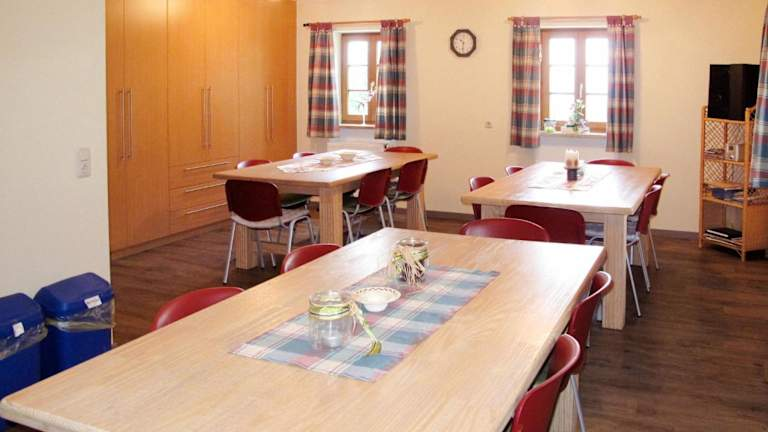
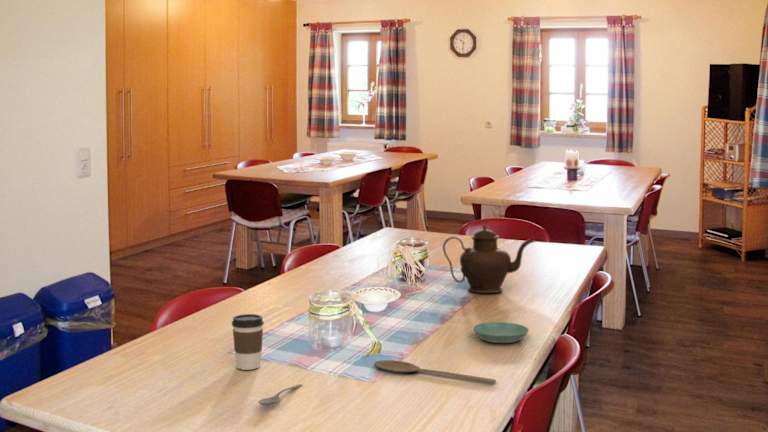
+ coffee cup (248, 341)
+ spoon (283, 391)
+ teapot (488, 258)
+ saucer (500, 333)
+ wooden spoon (433, 371)
